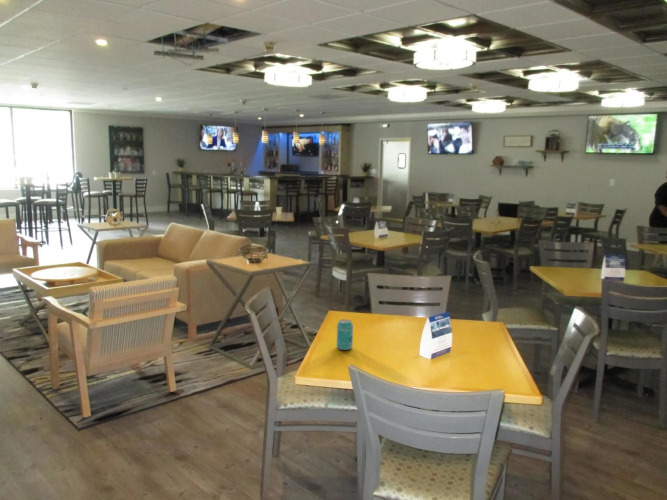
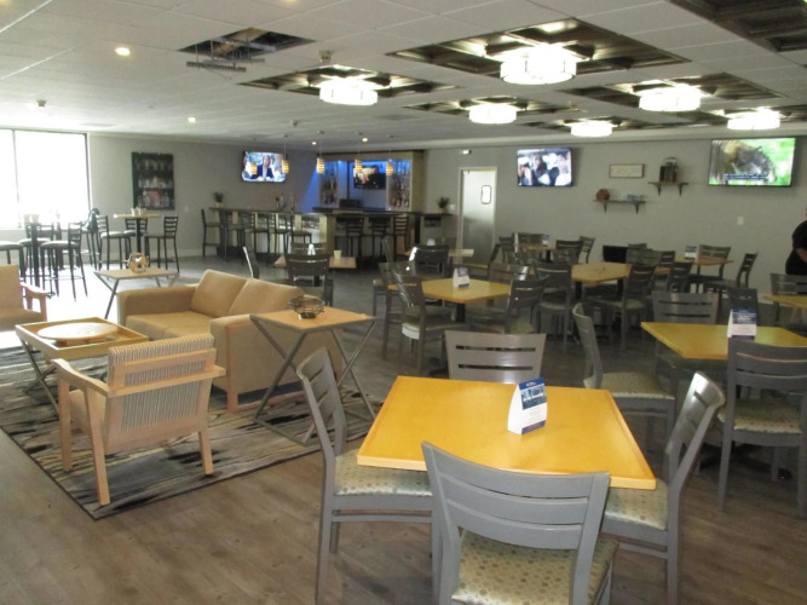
- beverage can (344, 334)
